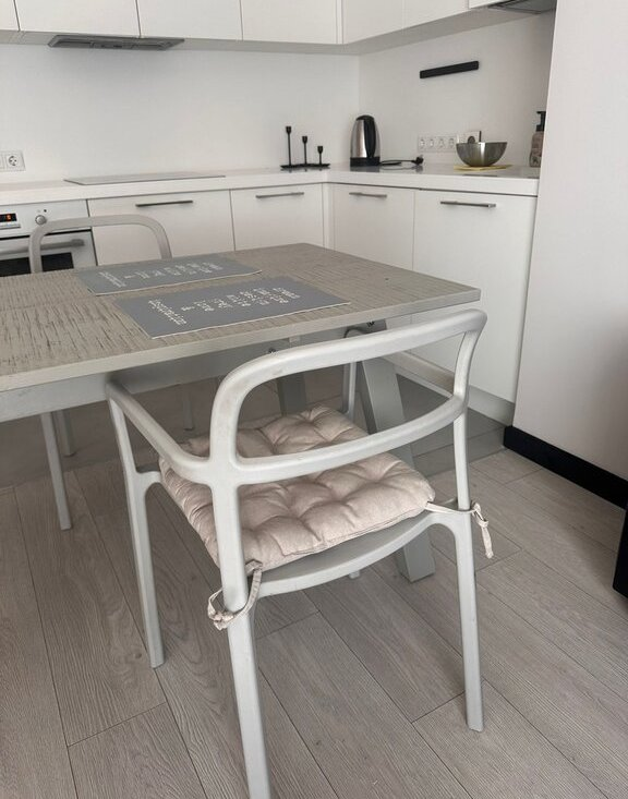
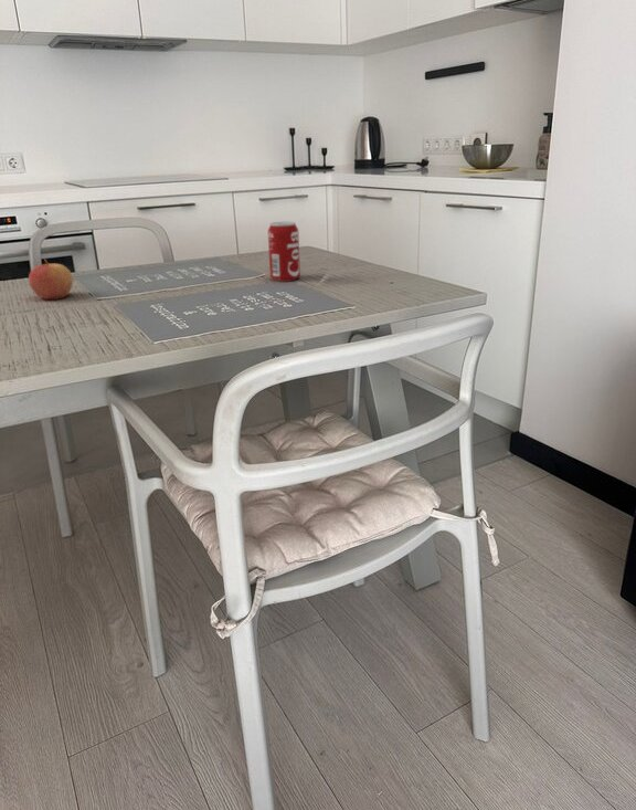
+ apple (51, 278)
+ beverage can (284, 251)
